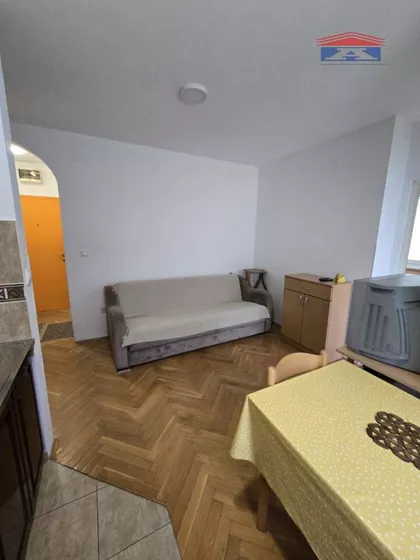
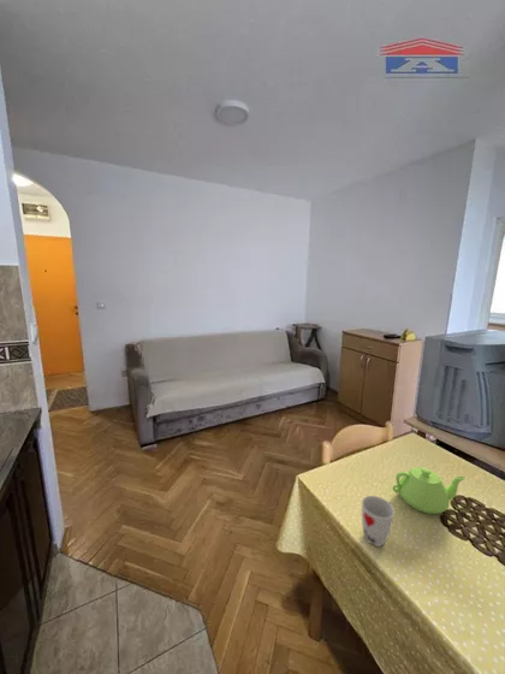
+ teapot (427, 485)
+ cup (375, 522)
